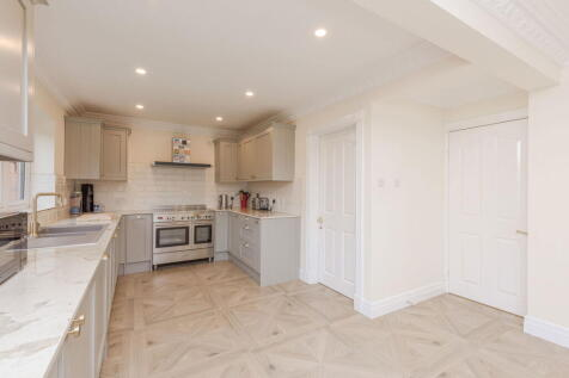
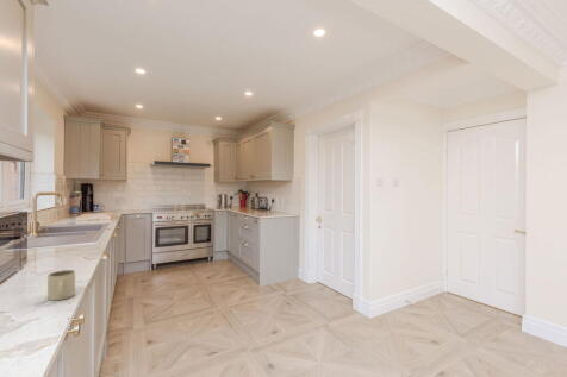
+ mug (61, 285)
